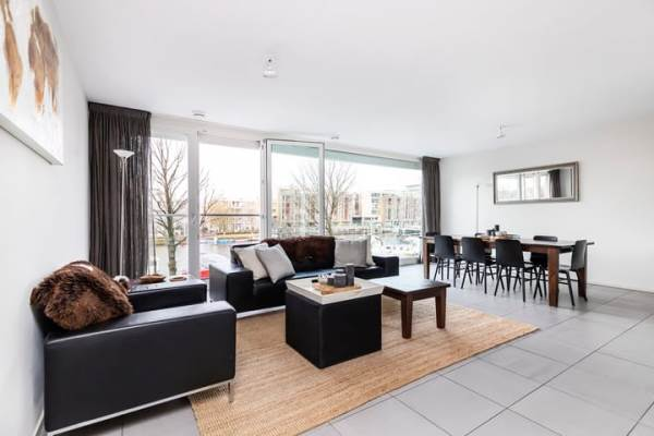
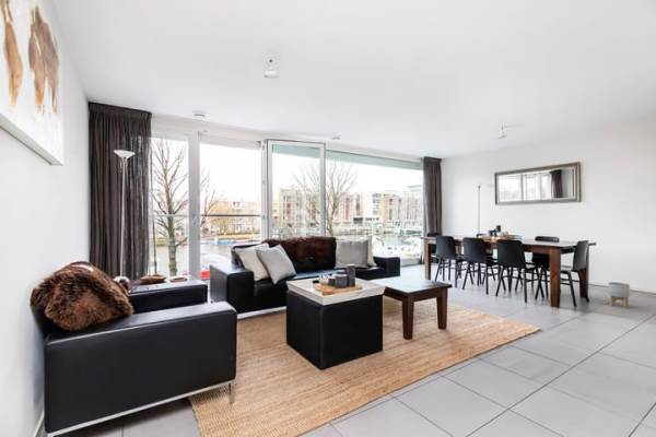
+ planter (619, 294)
